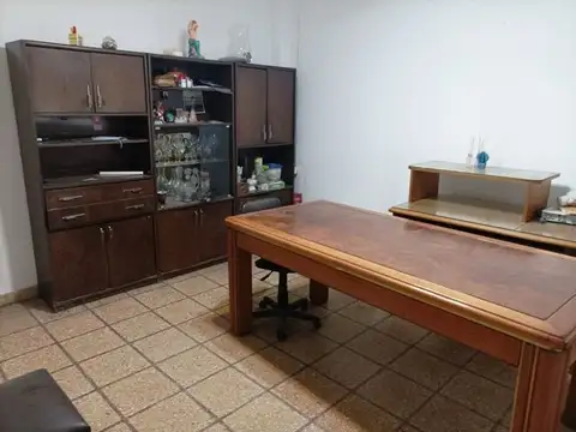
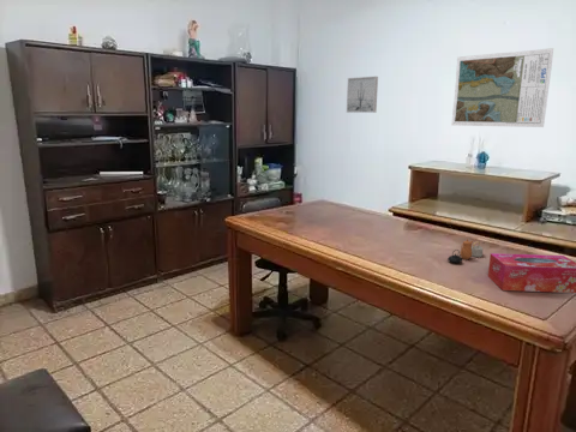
+ map (498, 90)
+ teapot (467, 248)
+ tissue box (533, 272)
+ wall art (361, 95)
